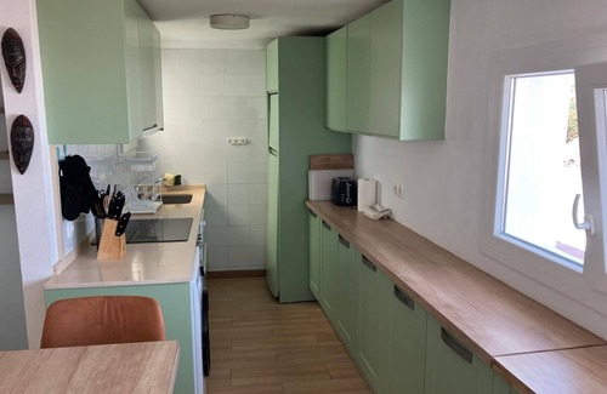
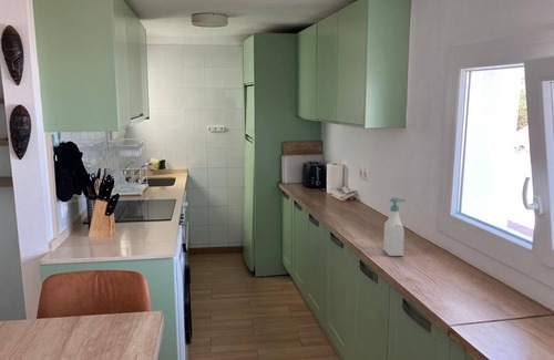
+ soap bottle (396, 225)
